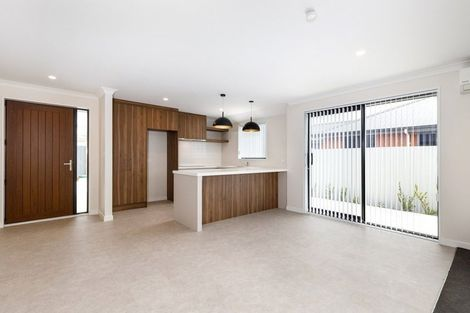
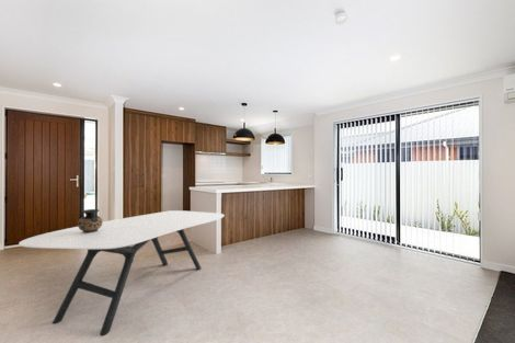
+ dining table (138, 249)
+ pottery vessel (90, 220)
